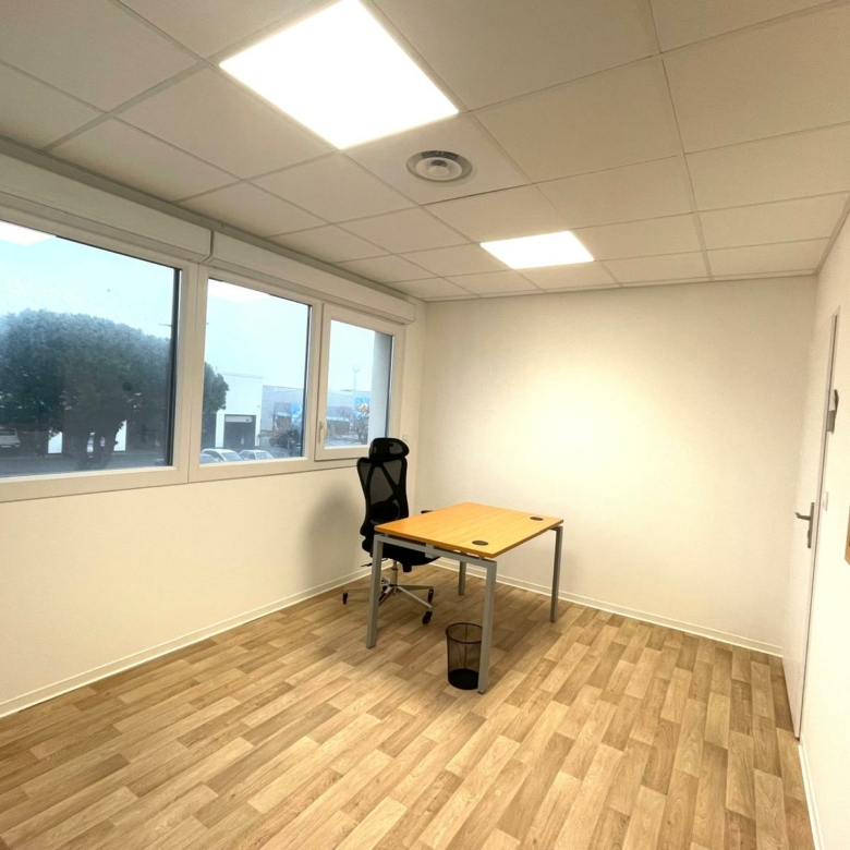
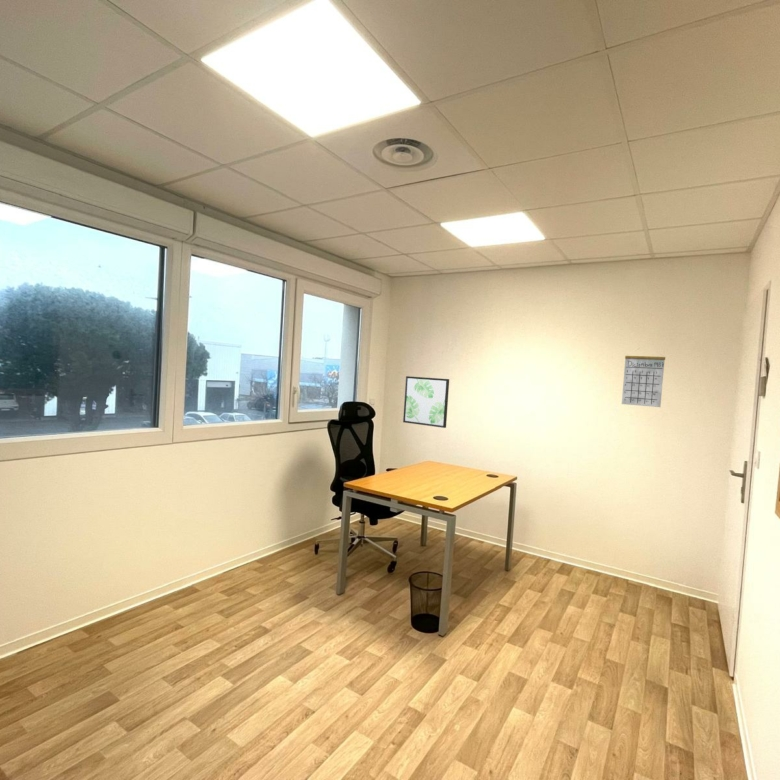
+ calendar (643, 375)
+ wall art (425, 401)
